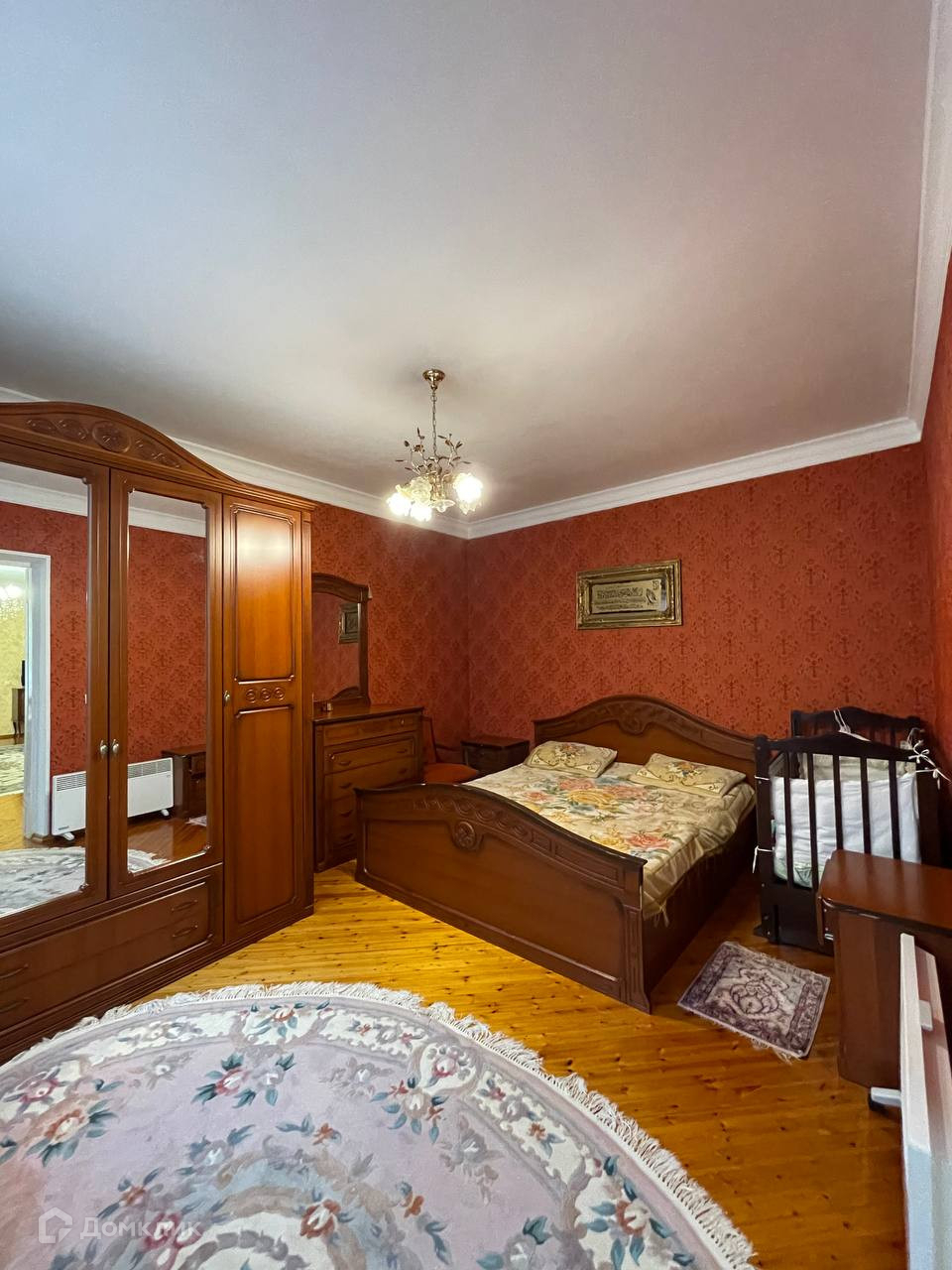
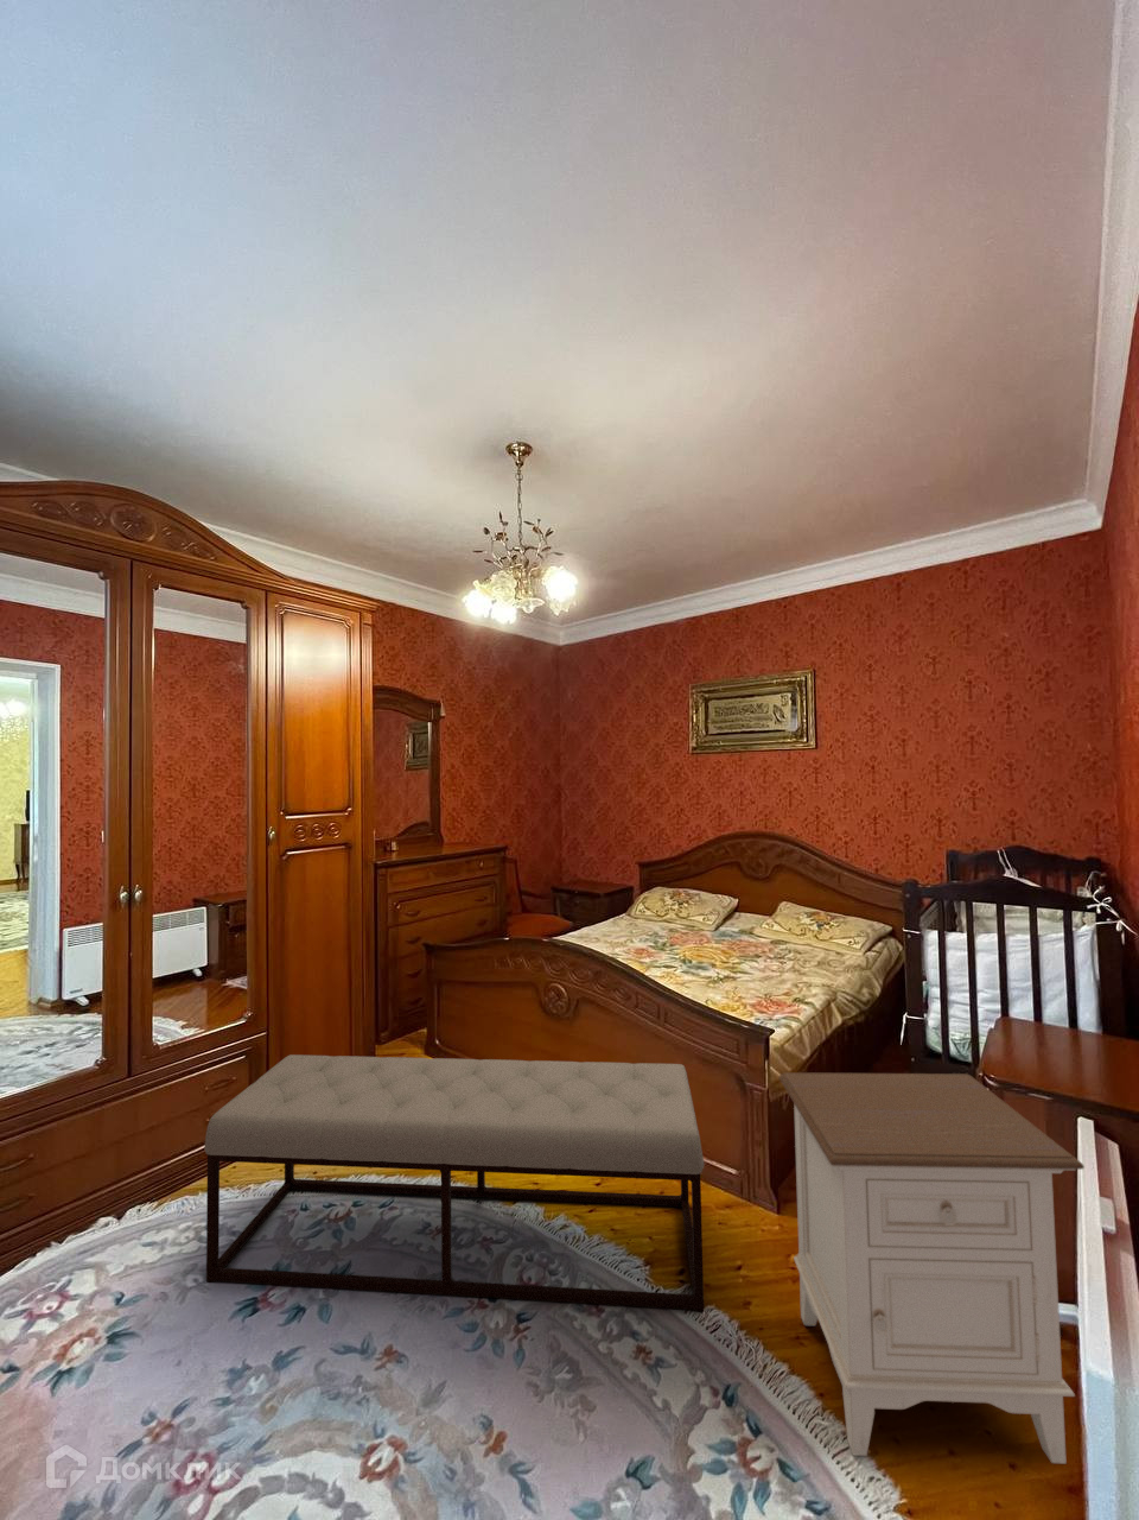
+ nightstand (915, 1248)
+ bench (464, 1161)
